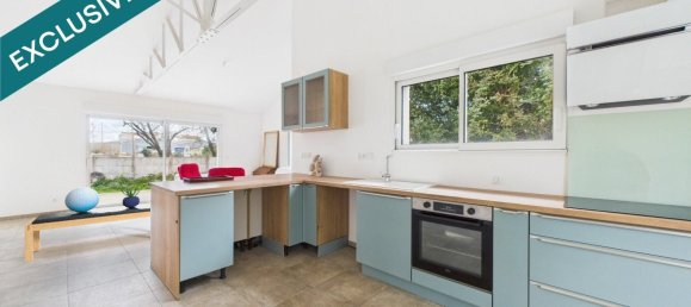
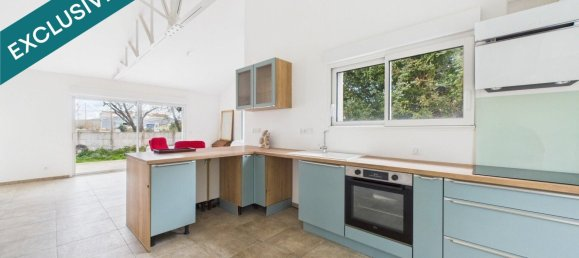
- decorative sphere (82, 199)
- bench (101, 221)
- potted plant (130, 195)
